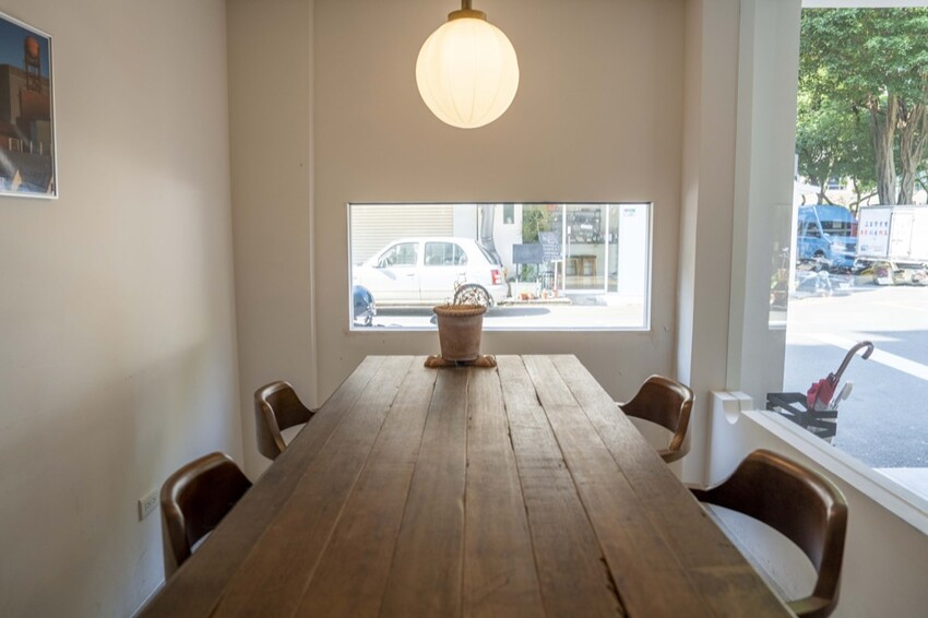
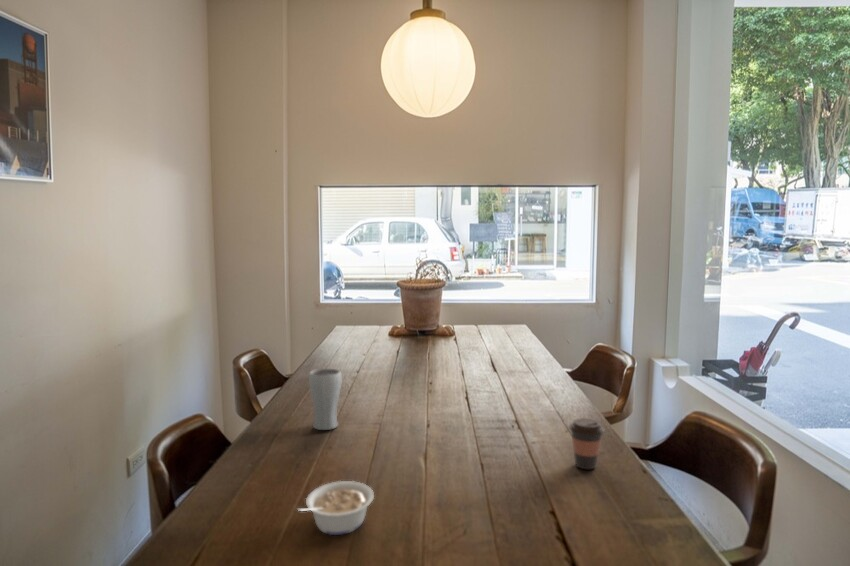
+ drinking glass (325, 399)
+ coffee cup (586, 444)
+ legume (339, 508)
